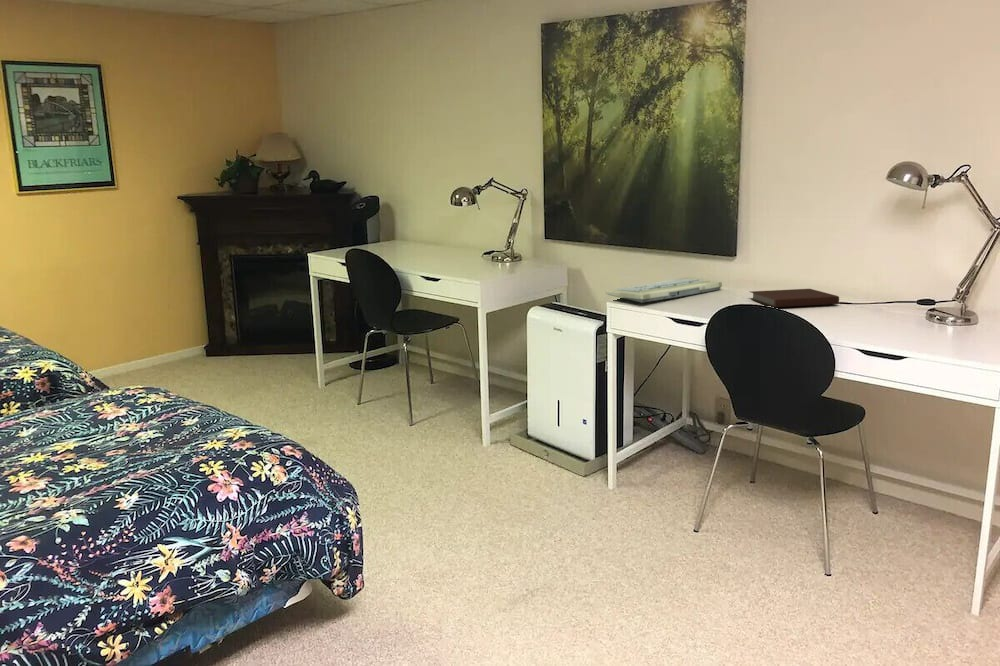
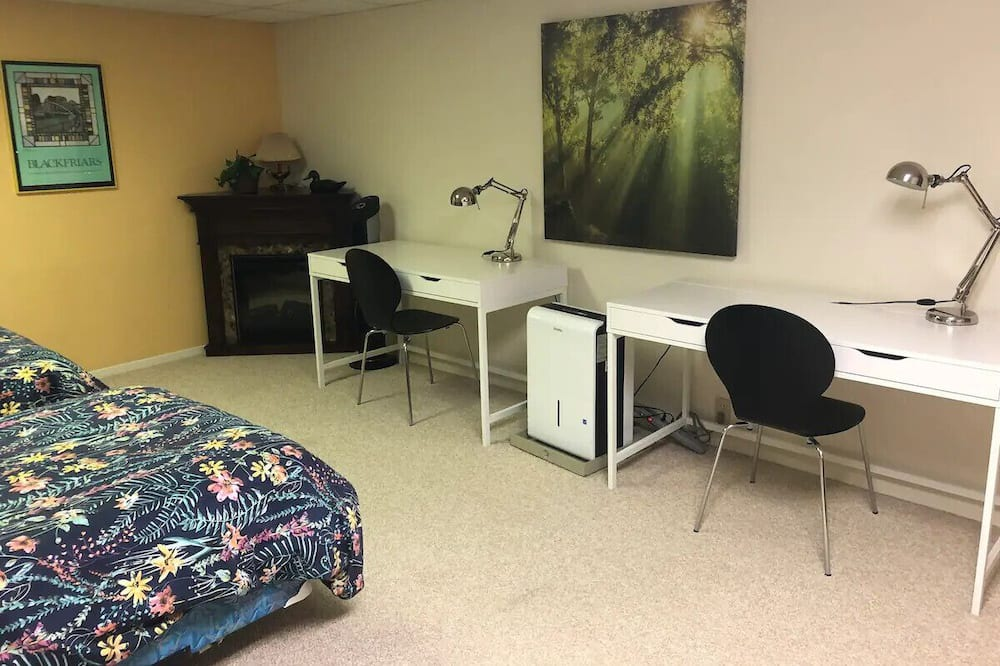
- keyboard (664, 288)
- notebook (792, 297)
